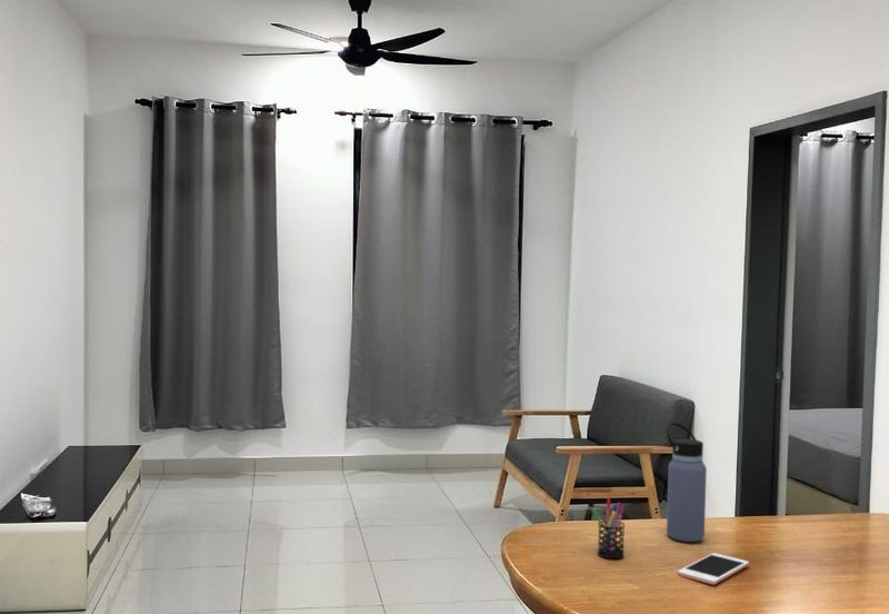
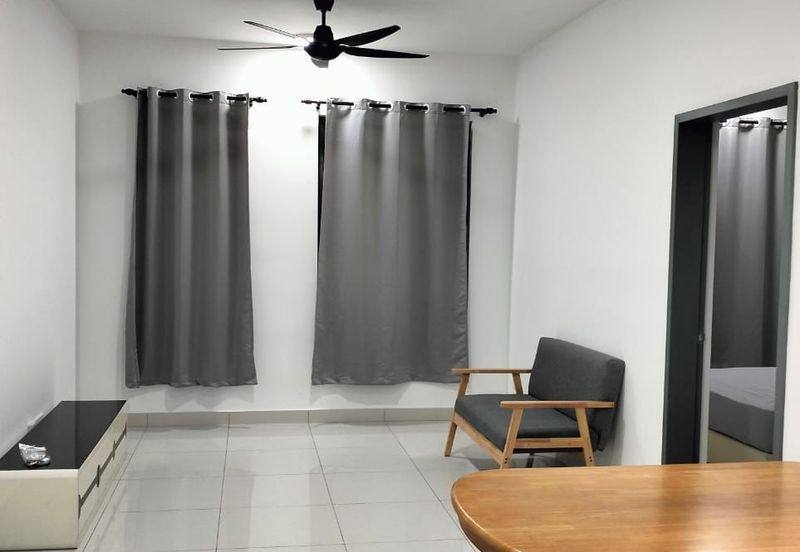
- pen holder (608, 527)
- water bottle (685, 481)
- cell phone (713, 567)
